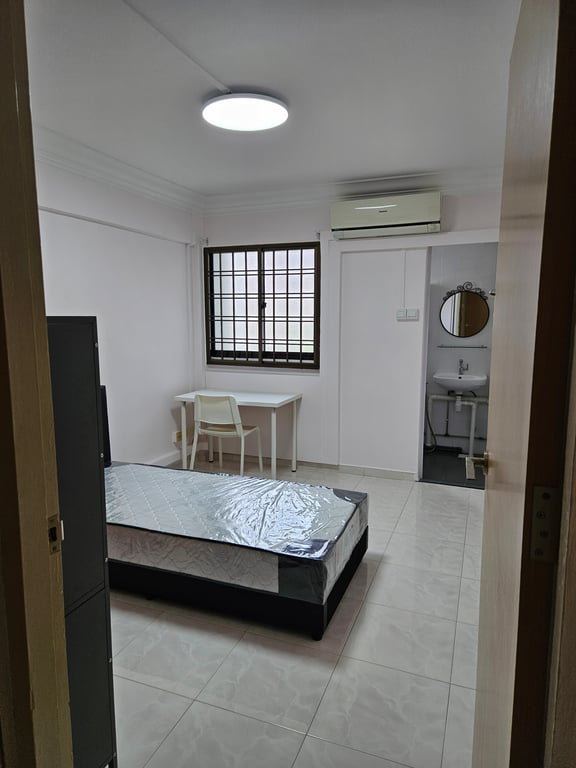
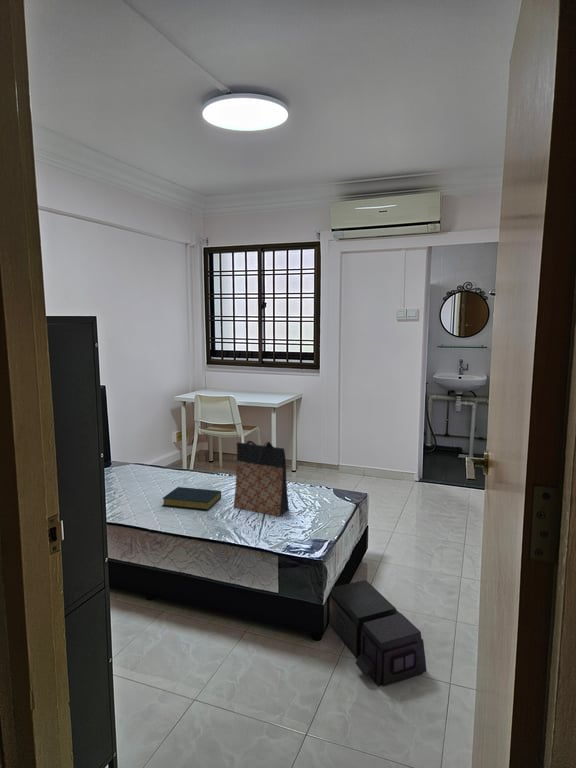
+ bag (260, 474)
+ hardback book (192, 497)
+ air purifier (374, 627)
